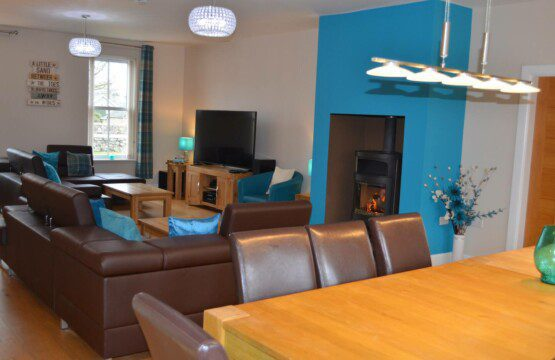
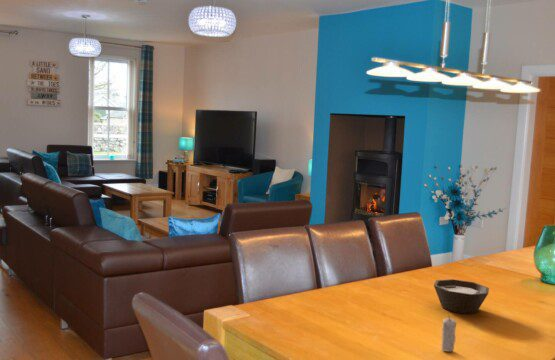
+ candle (449, 331)
+ bowl (460, 297)
